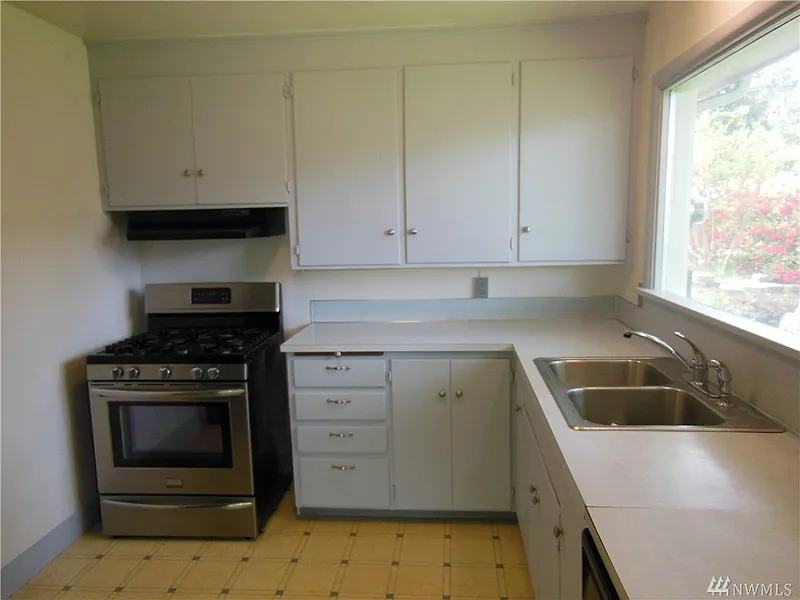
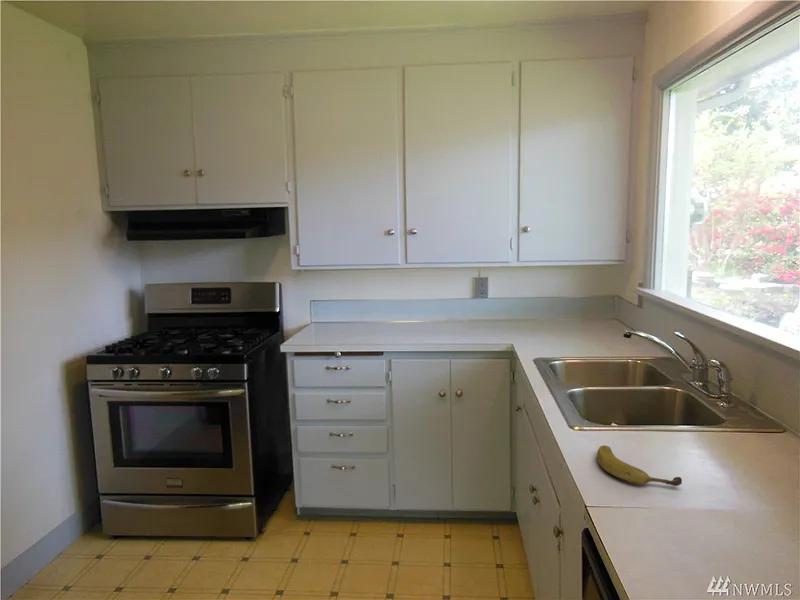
+ fruit (630, 465)
